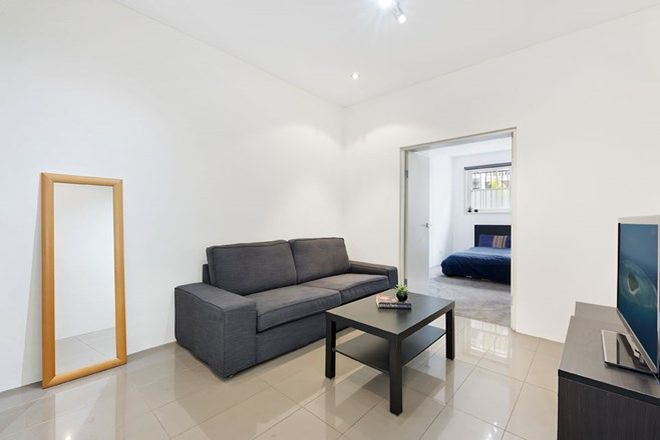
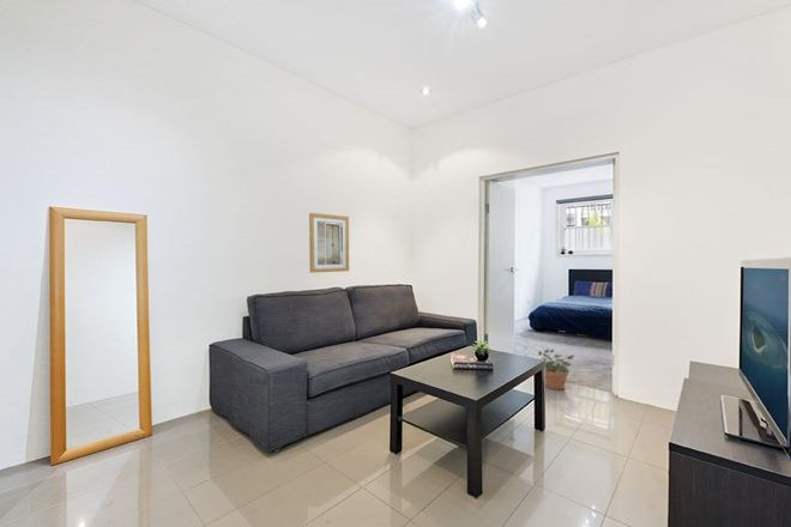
+ potted plant (557, 369)
+ wall art (330, 243)
